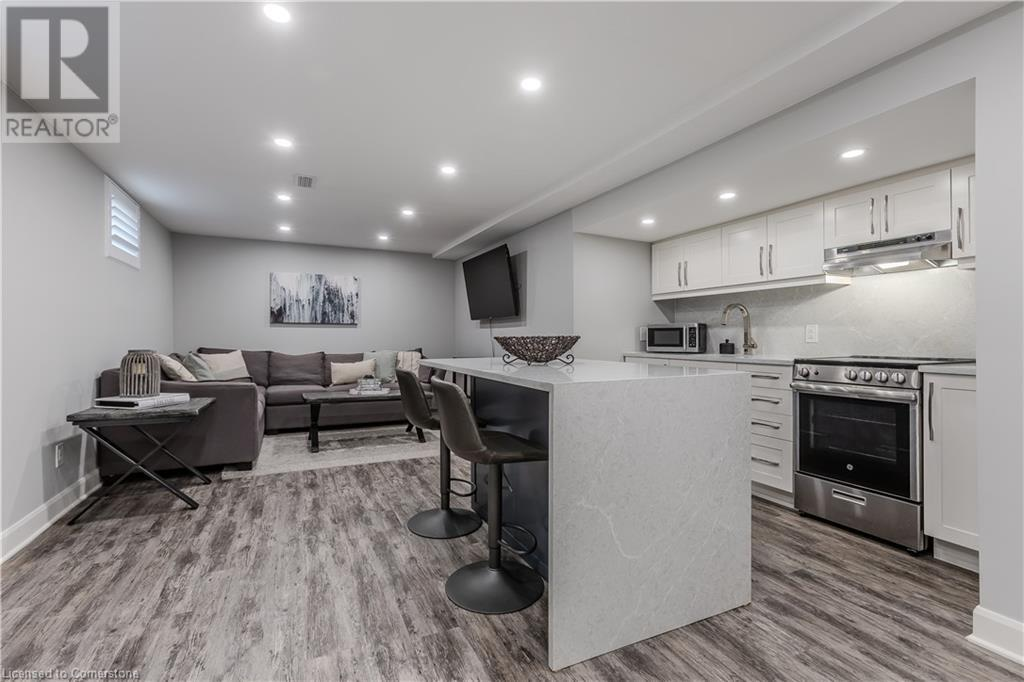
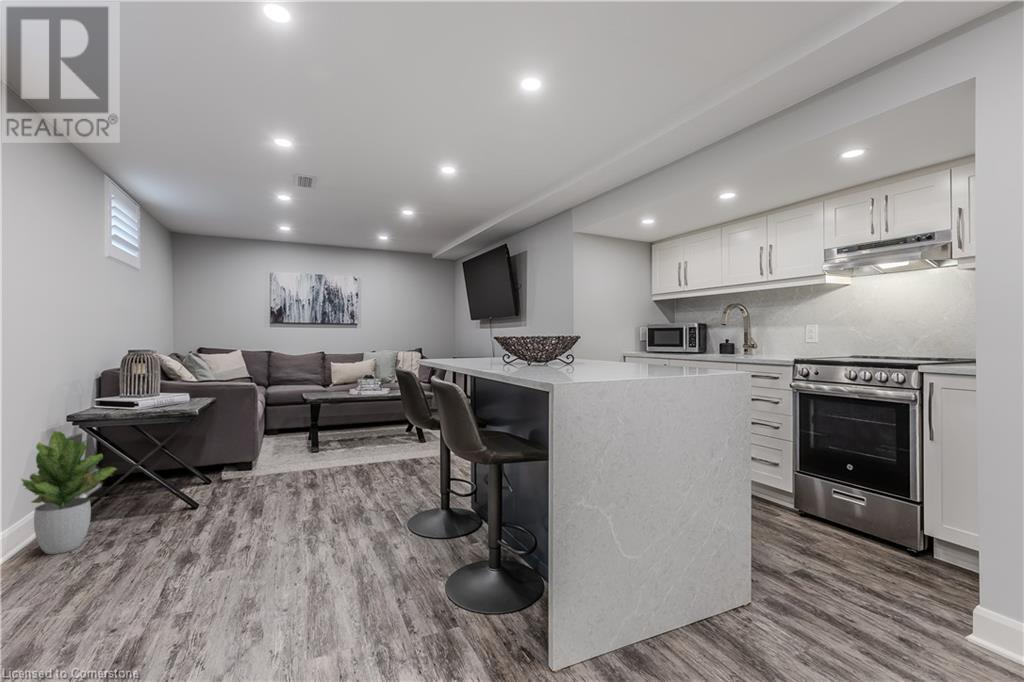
+ potted plant (65, 490)
